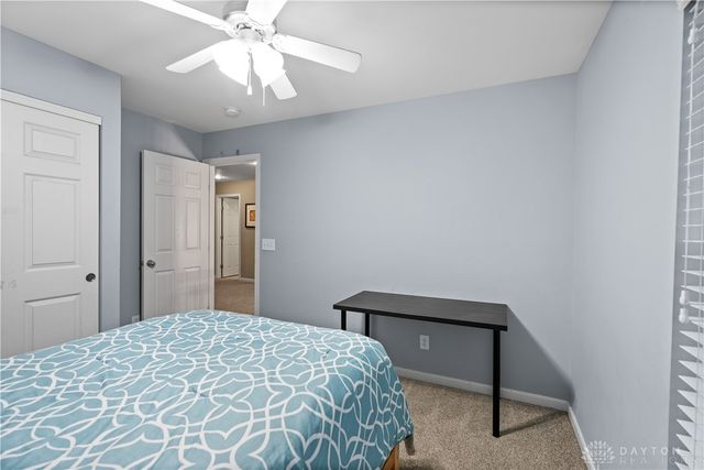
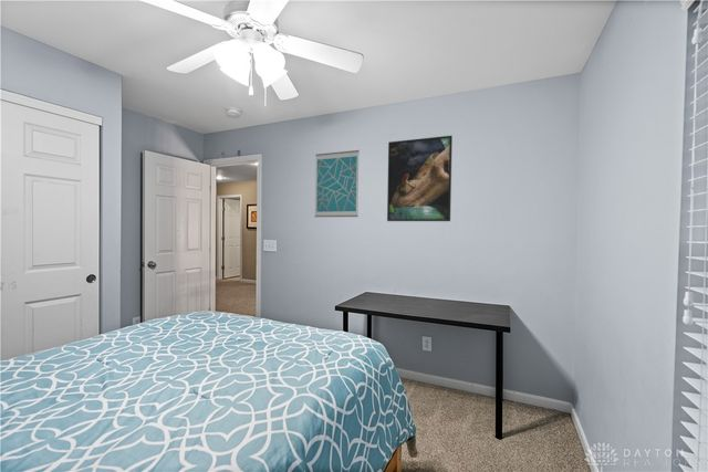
+ wall art (335, 185)
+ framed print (418, 180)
